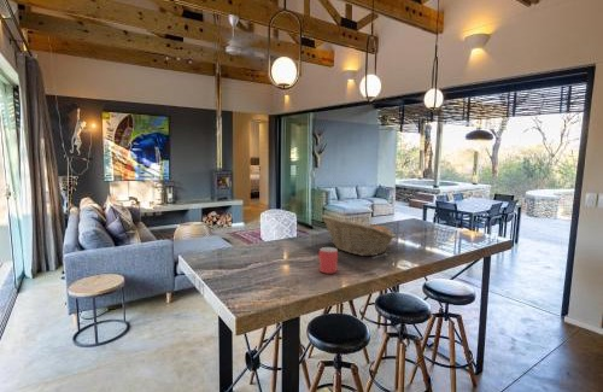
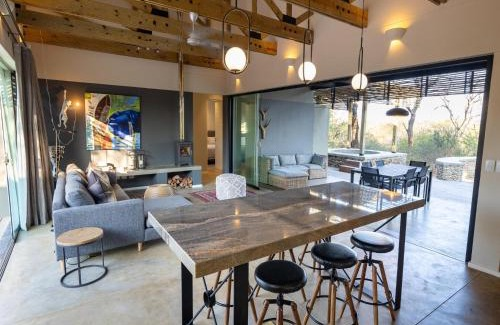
- mug (326, 259)
- fruit basket (356, 232)
